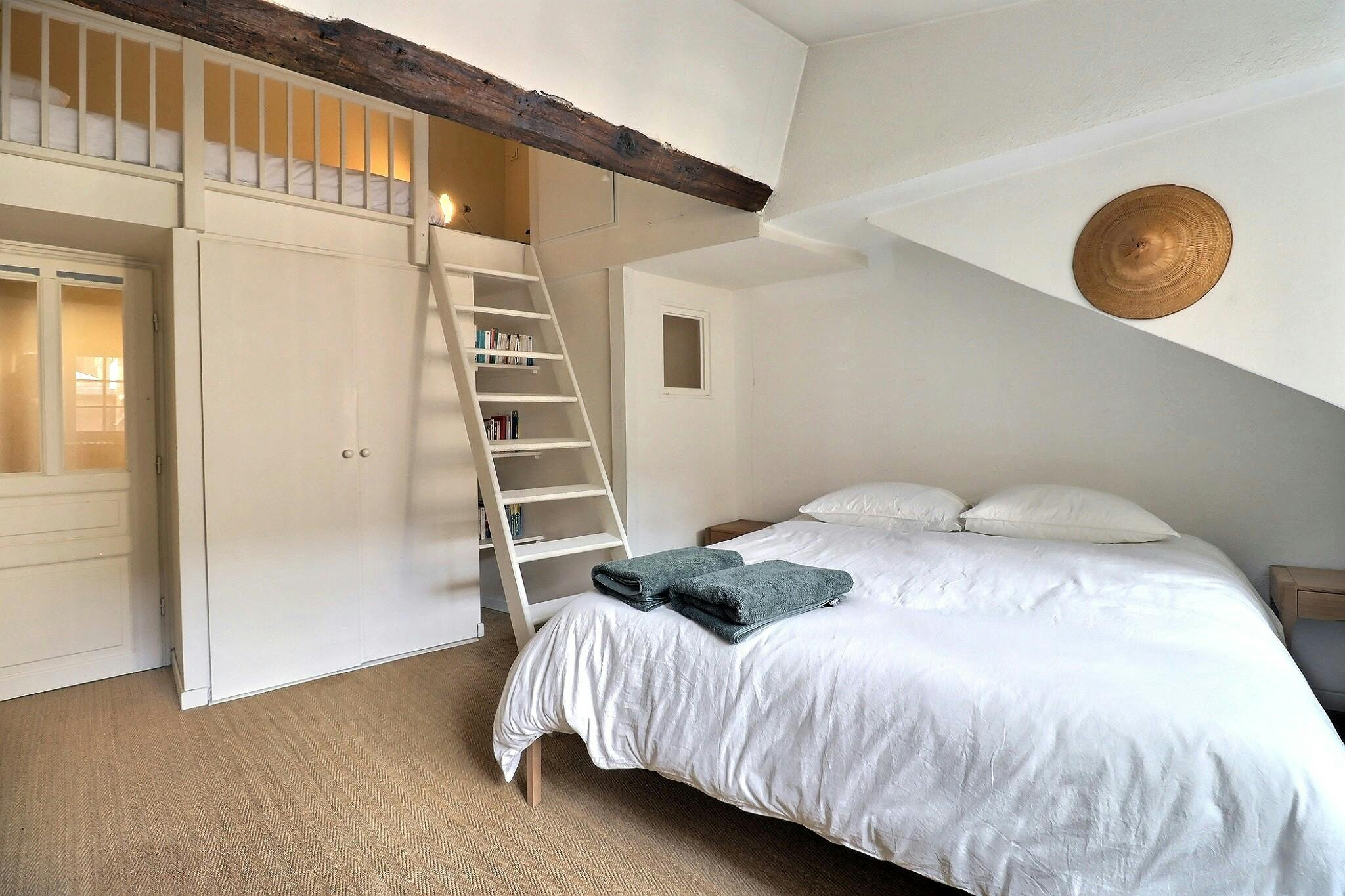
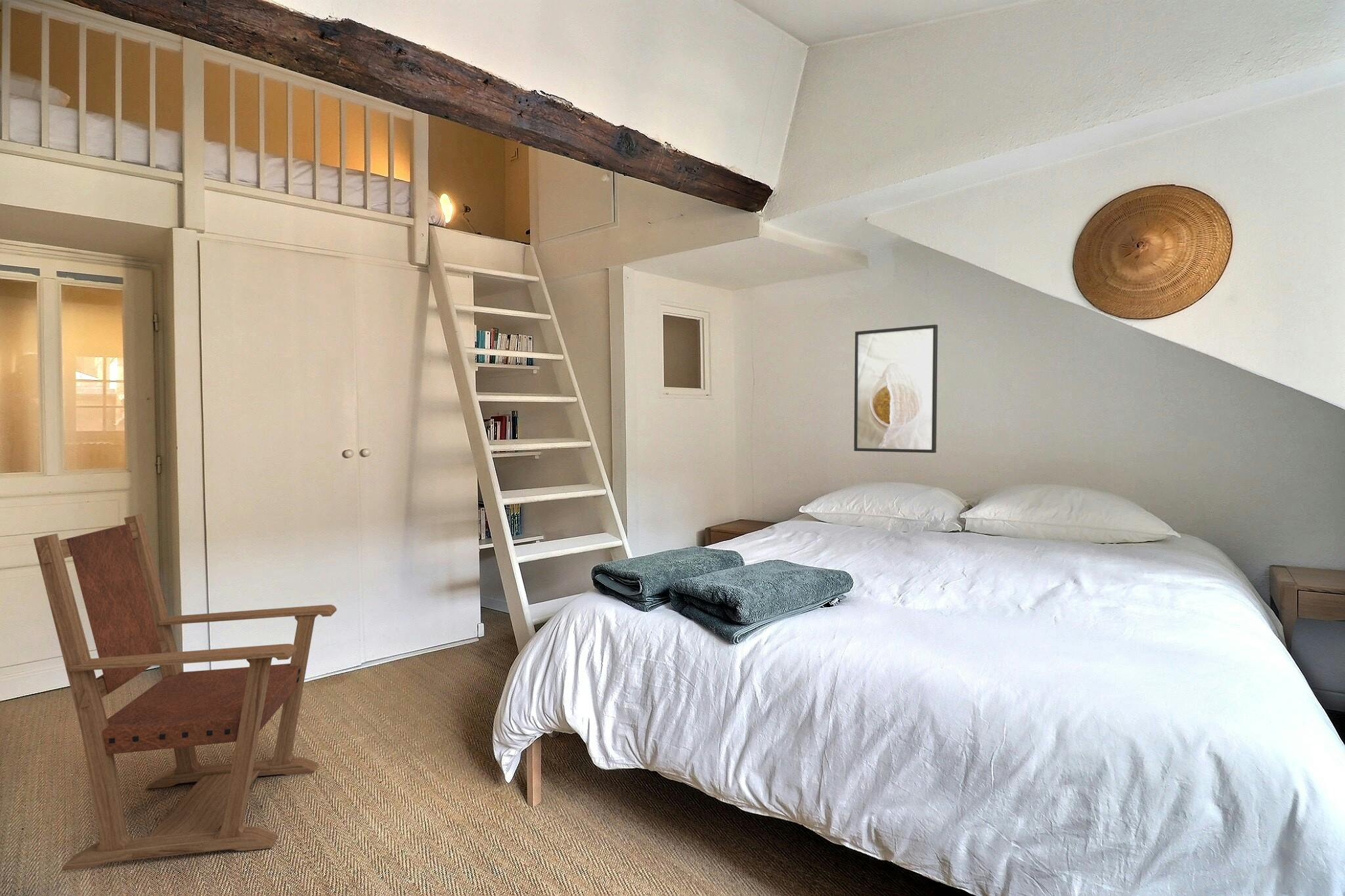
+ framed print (894, 390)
+ armchair (206, 670)
